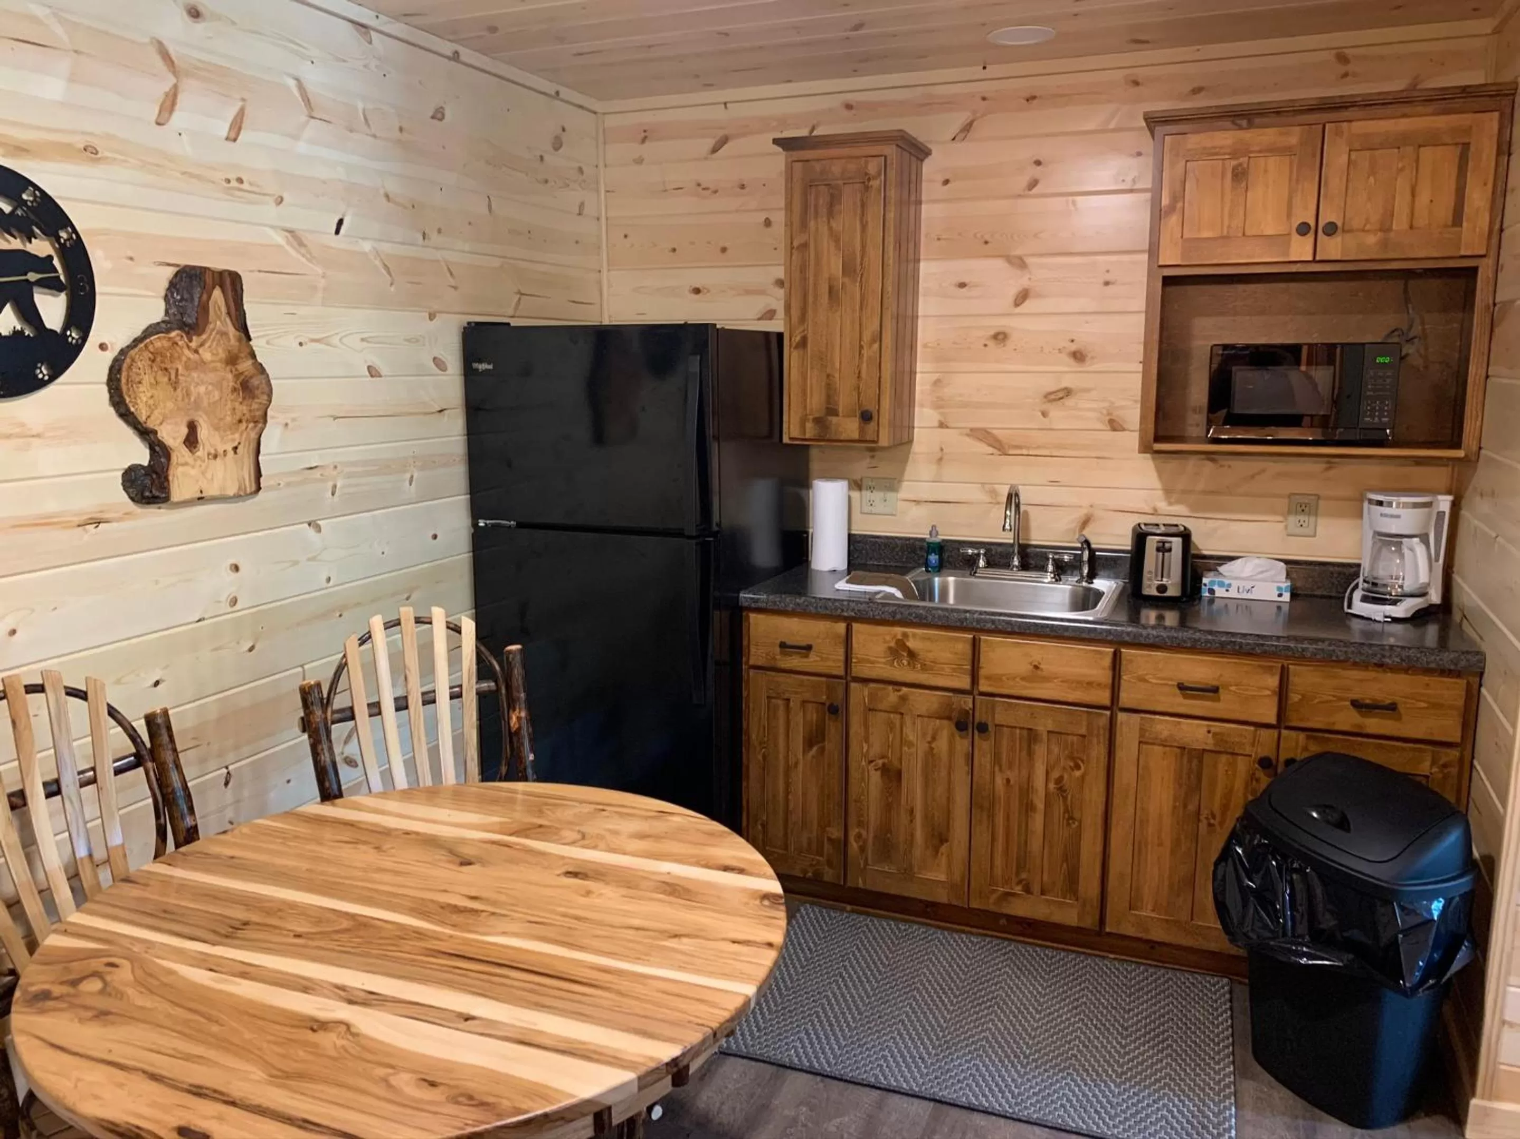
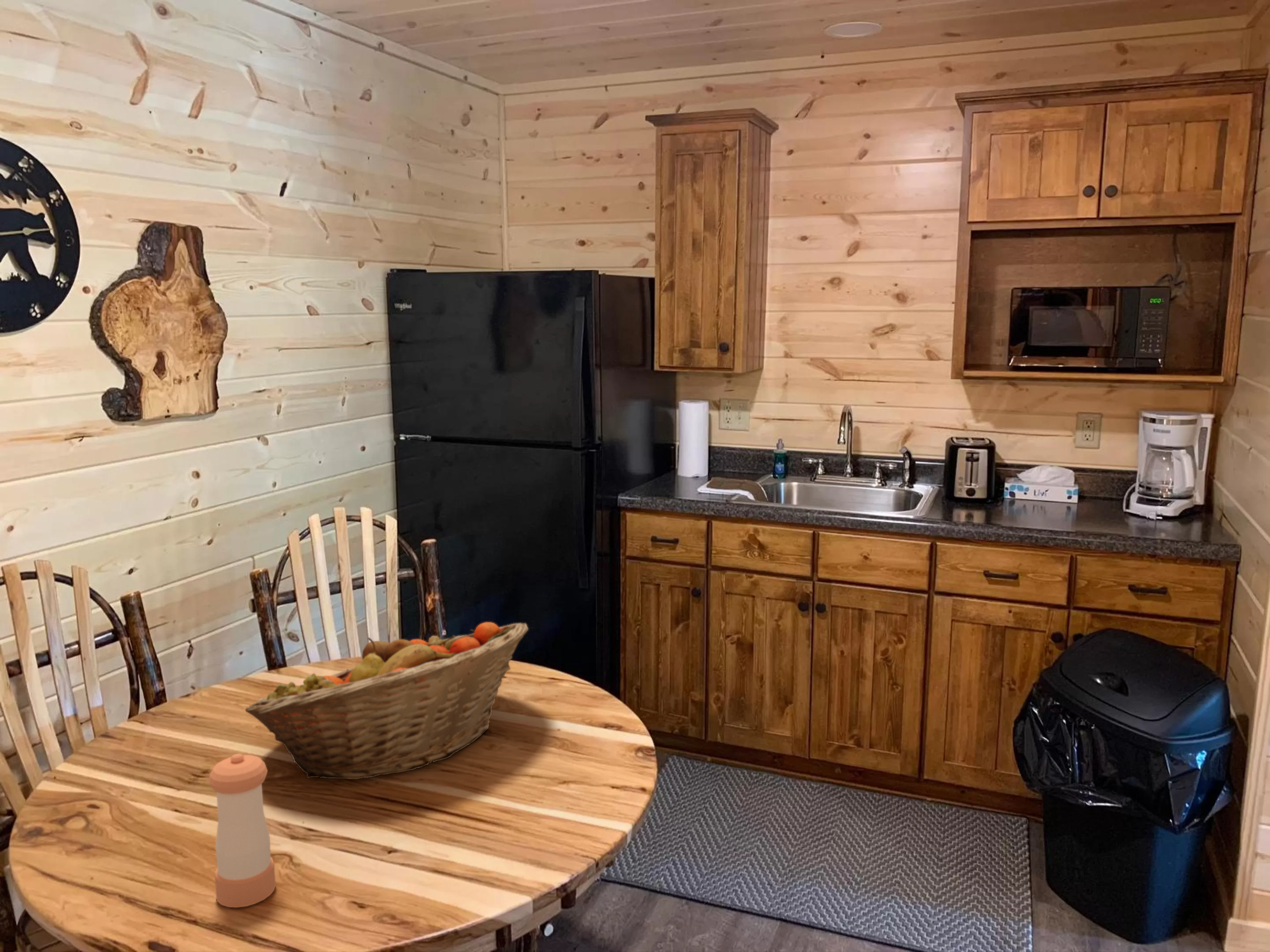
+ pepper shaker (242, 824)
+ fruit basket (397, 687)
